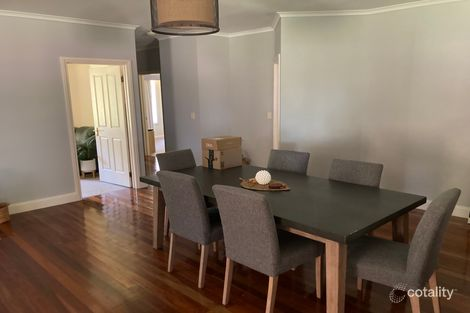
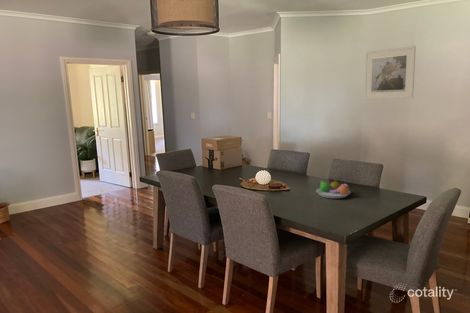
+ fruit bowl (332, 187)
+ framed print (388, 74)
